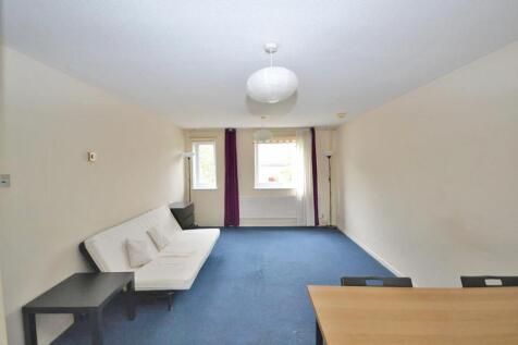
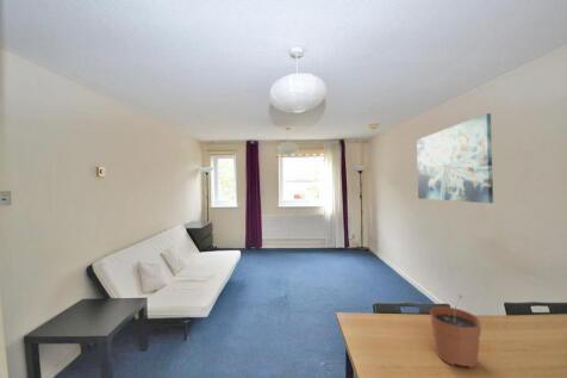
+ plant pot (454, 326)
+ wall art (447, 165)
